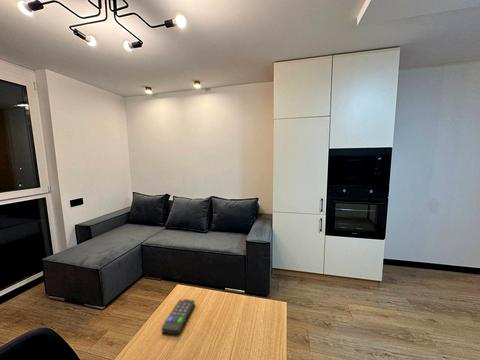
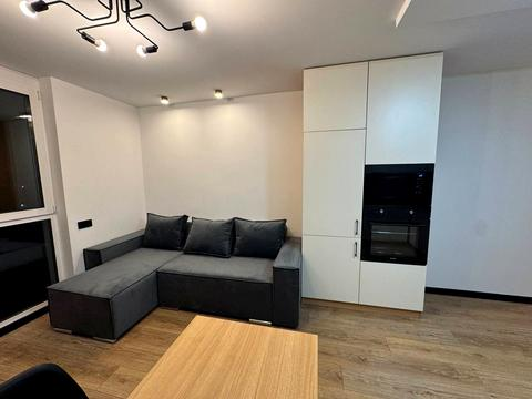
- remote control (179, 314)
